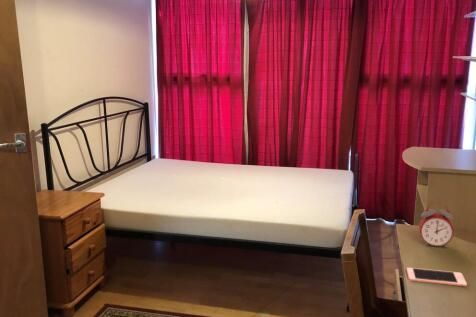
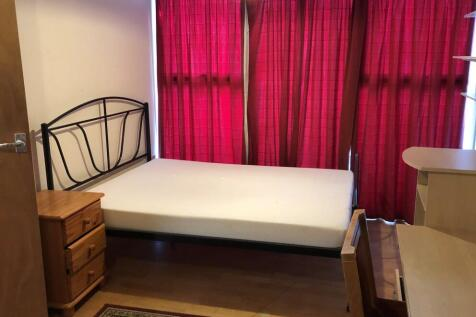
- cell phone (435, 276)
- alarm clock (436, 223)
